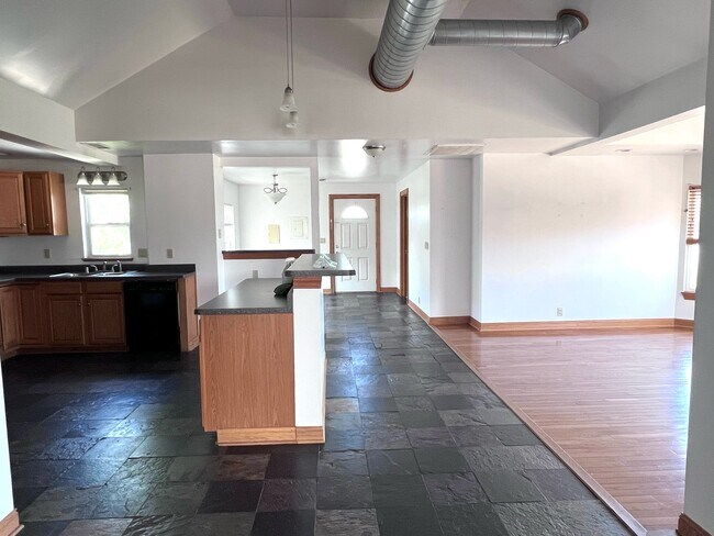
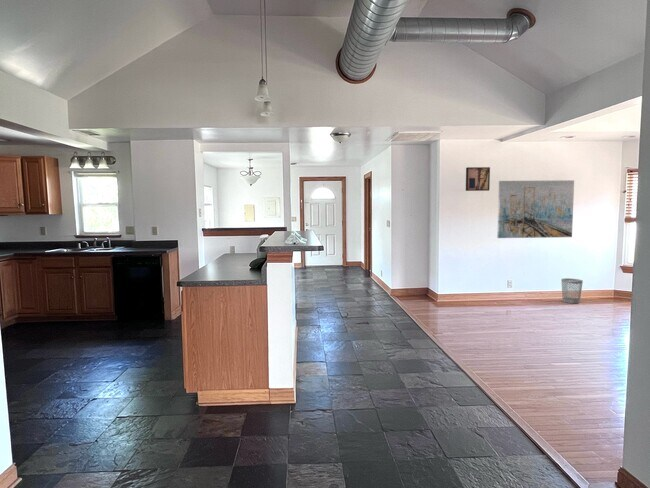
+ wall art (477, 179)
+ wall art (535, 209)
+ wastebasket (571, 290)
